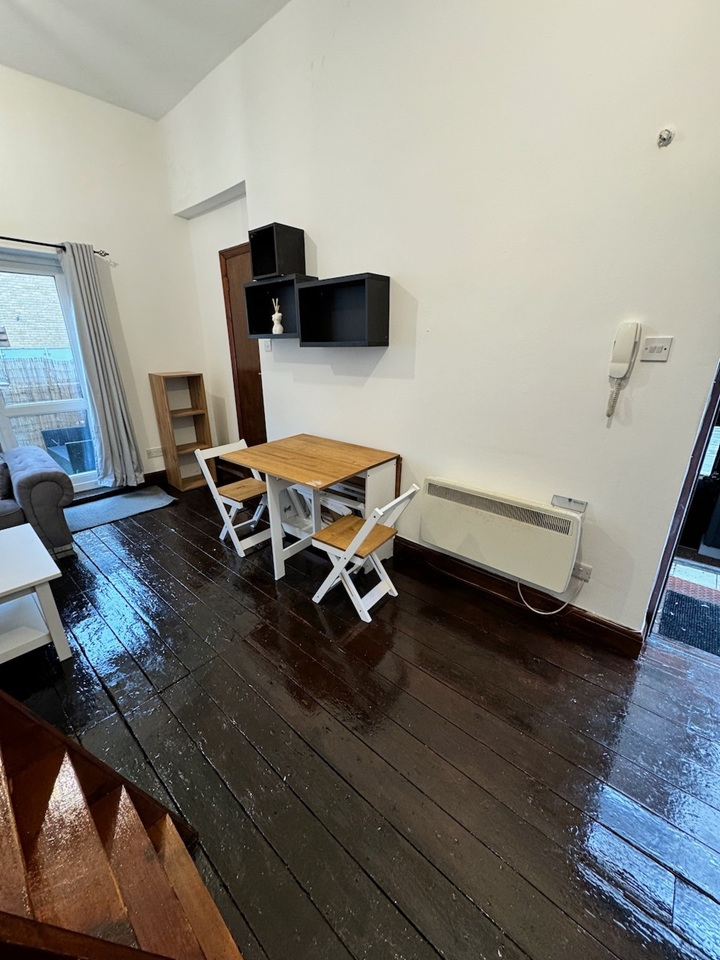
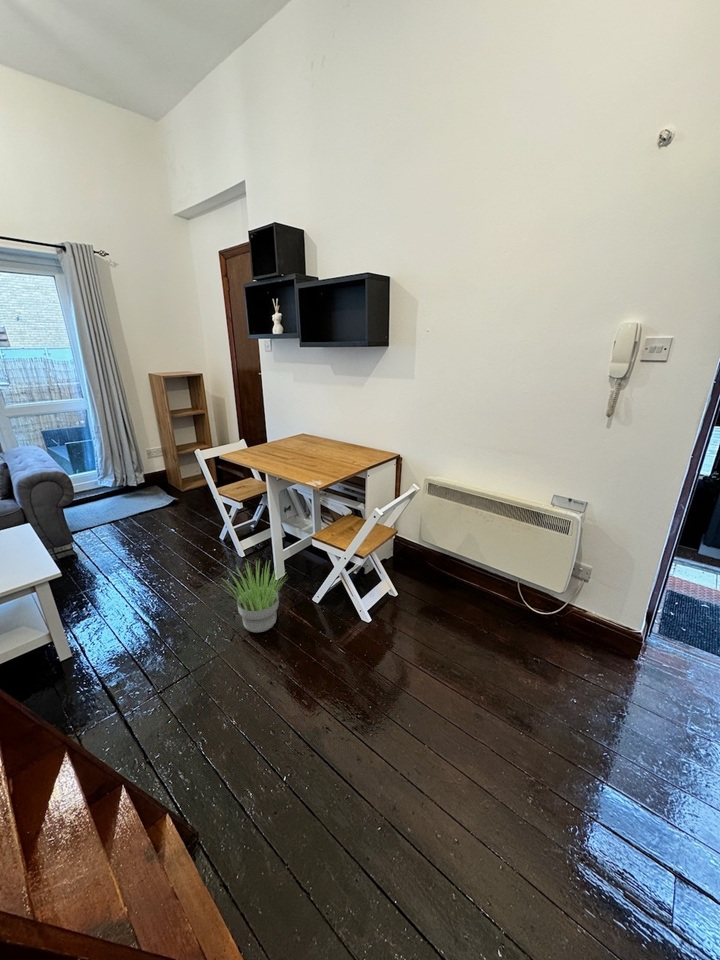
+ potted plant (258, 600)
